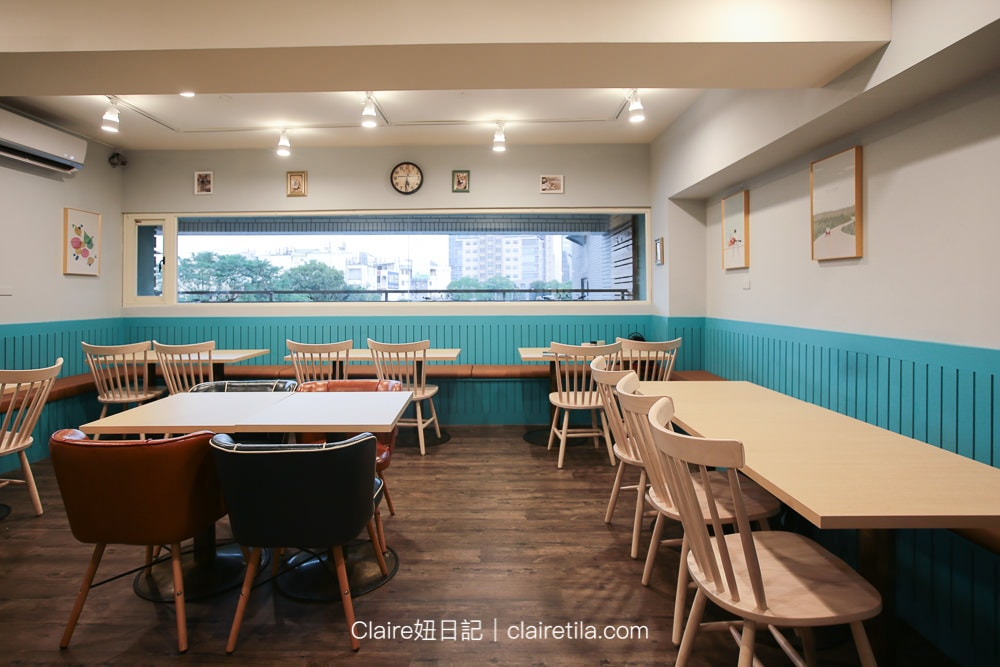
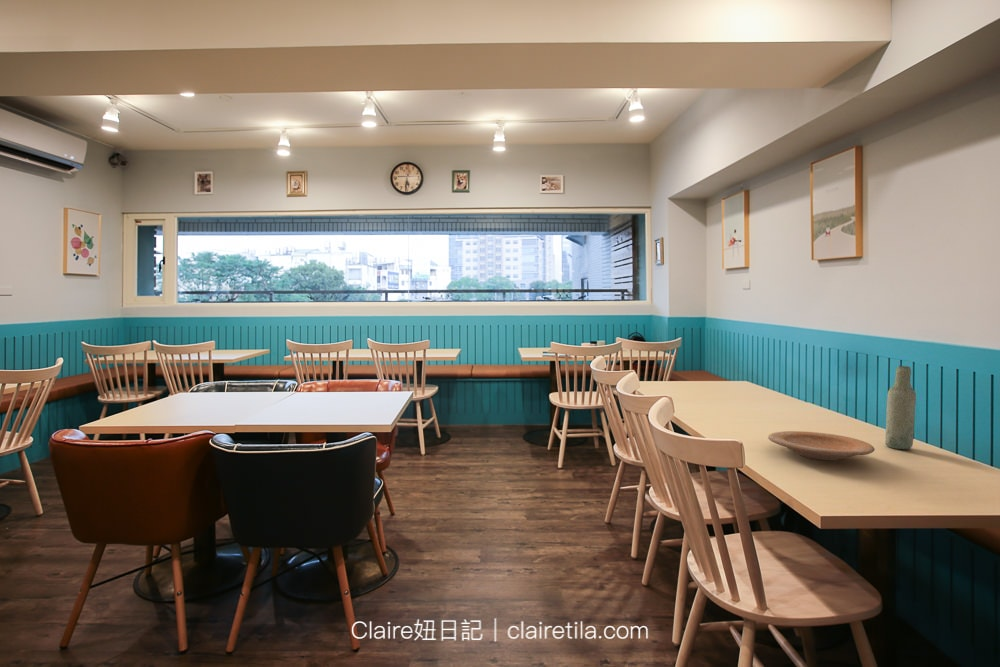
+ plate (818, 447)
+ bottle (900, 406)
